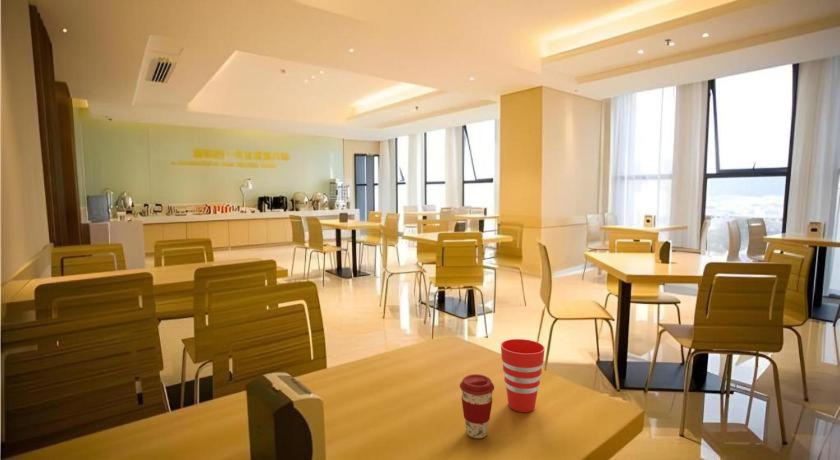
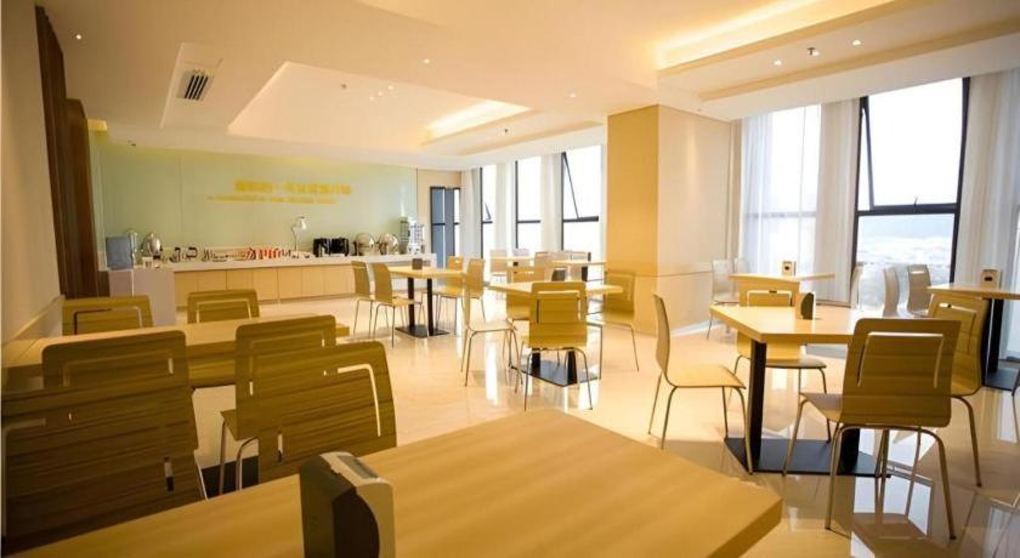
- cup (522, 376)
- coffee cup (476, 406)
